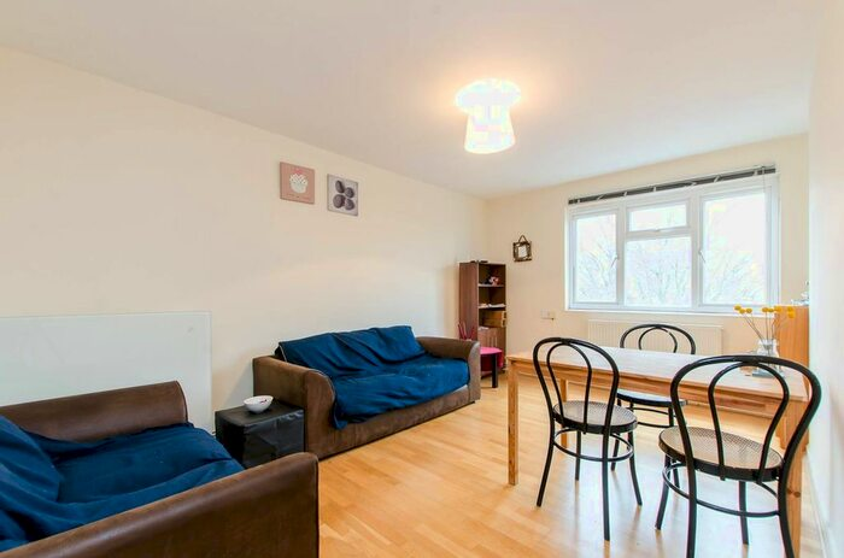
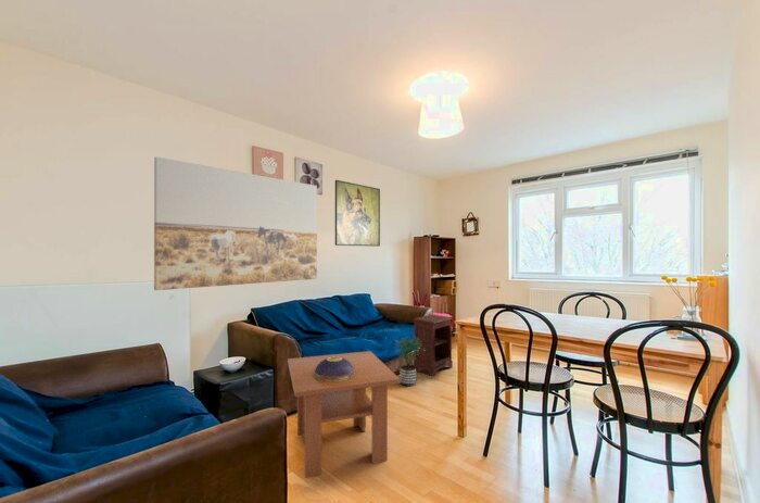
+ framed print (358, 215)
+ potted plant (407, 361)
+ wall art (249, 228)
+ nightstand (439, 344)
+ coffee table (339, 407)
+ decorative bowl (334, 365)
